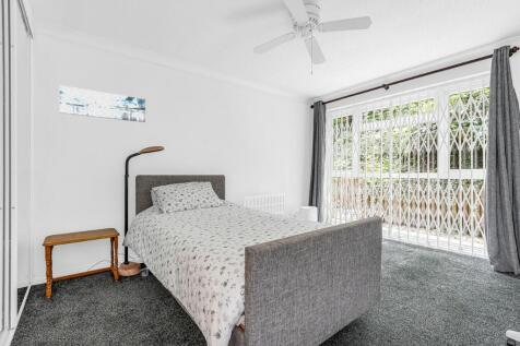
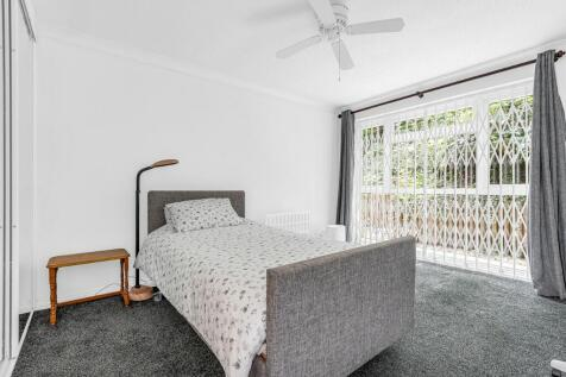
- wall art (106, 105)
